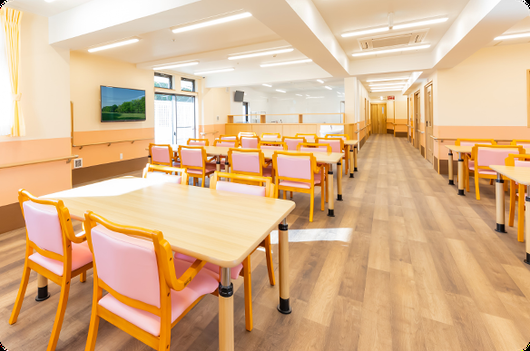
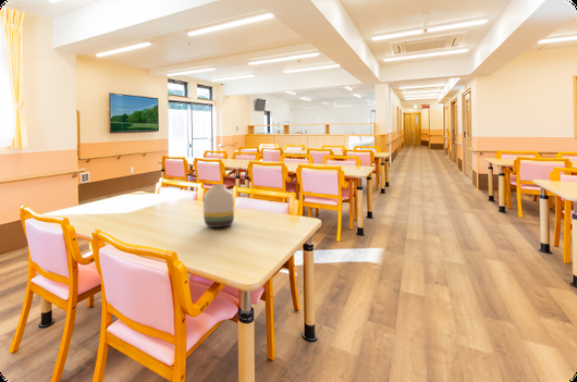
+ vase (218, 205)
